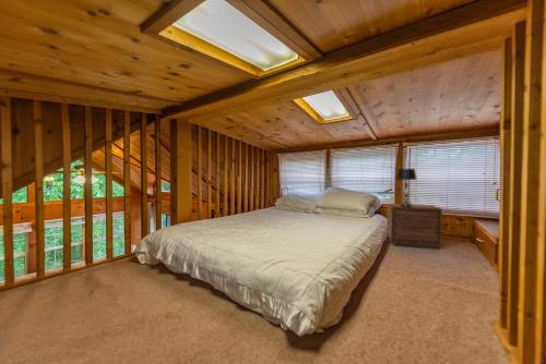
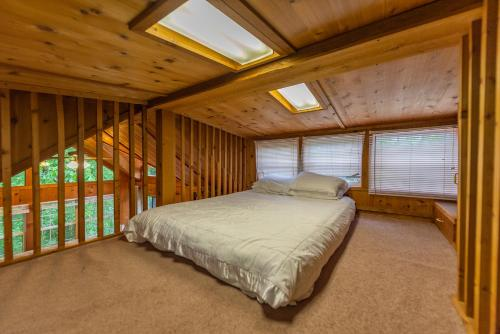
- nightstand (412, 225)
- table lamp (406, 186)
